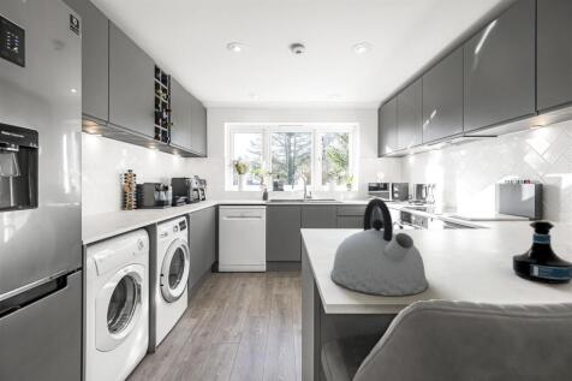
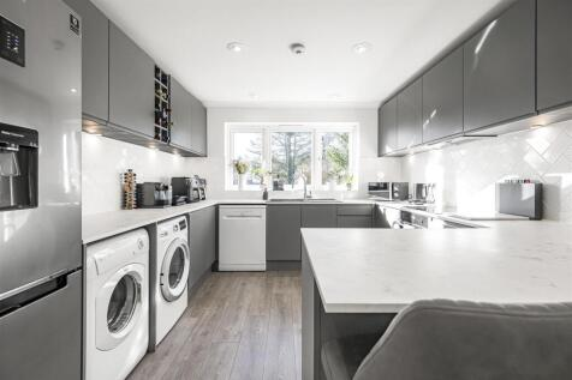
- kettle (379, 238)
- tequila bottle (541, 249)
